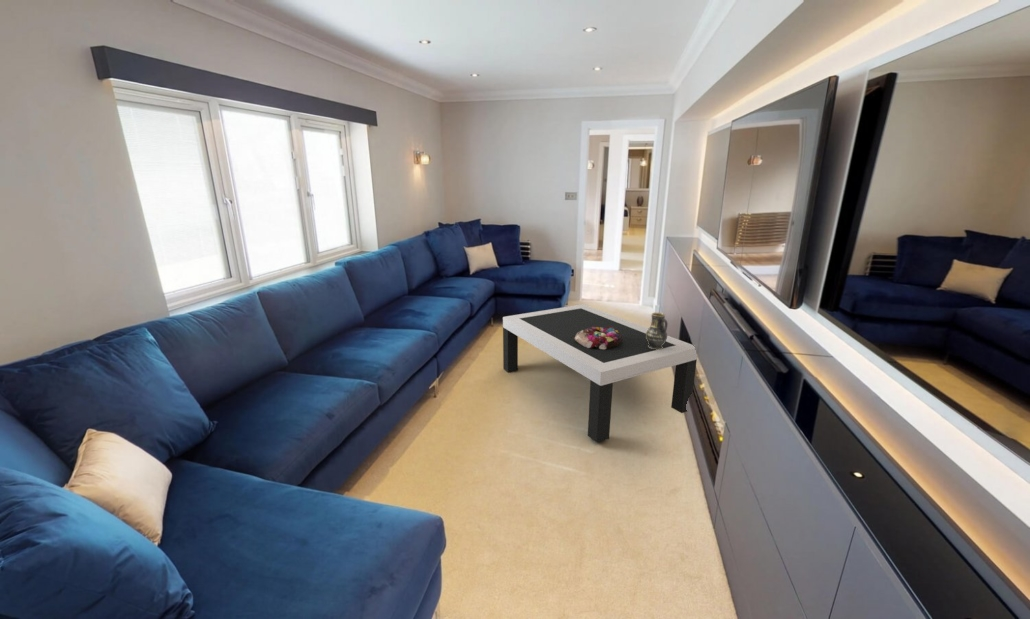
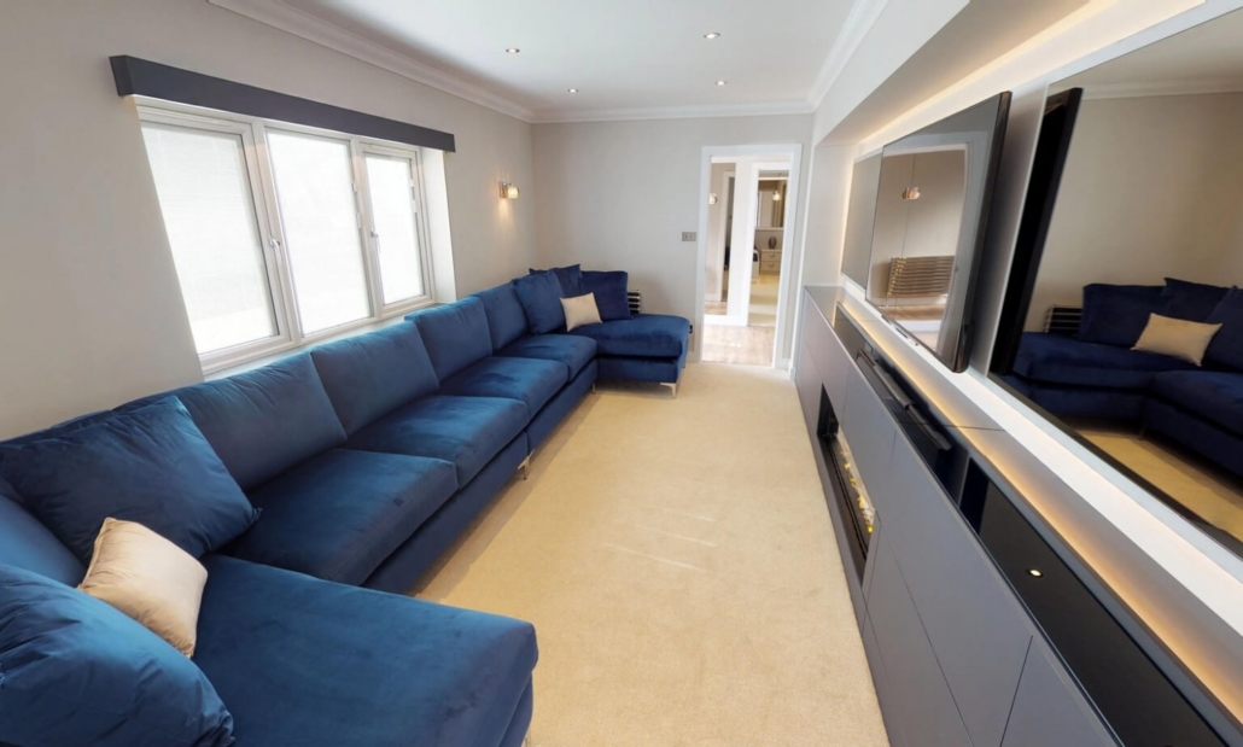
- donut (599, 334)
- coffee table (588, 359)
- vase (656, 330)
